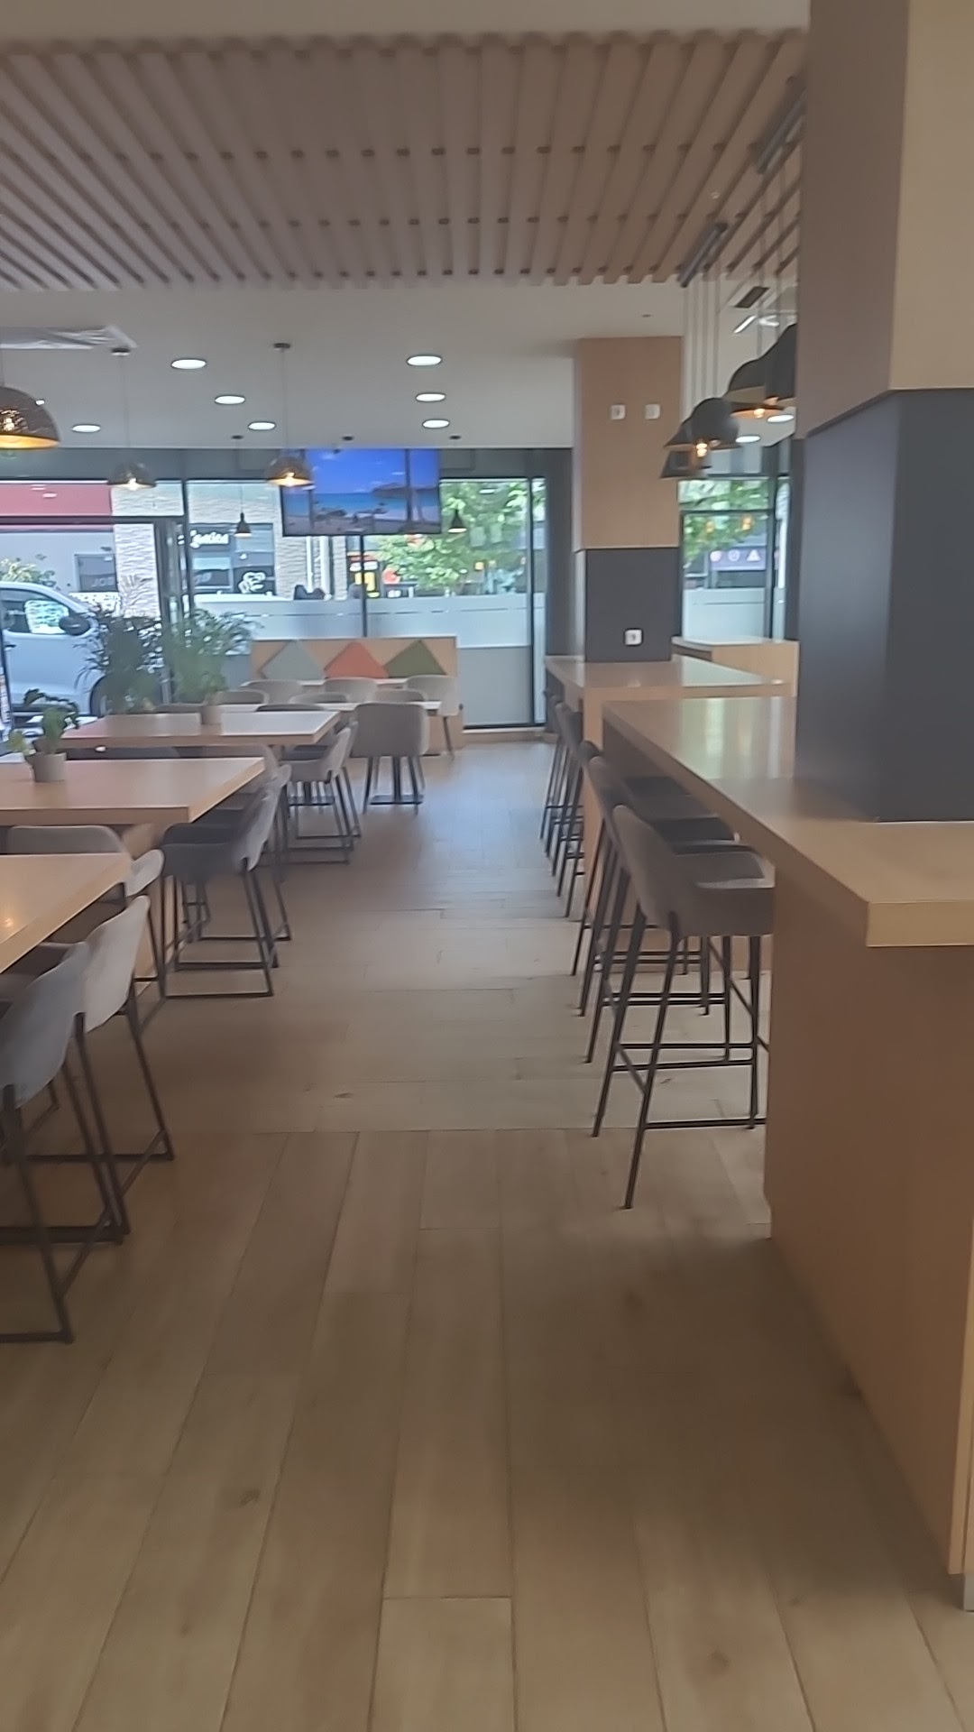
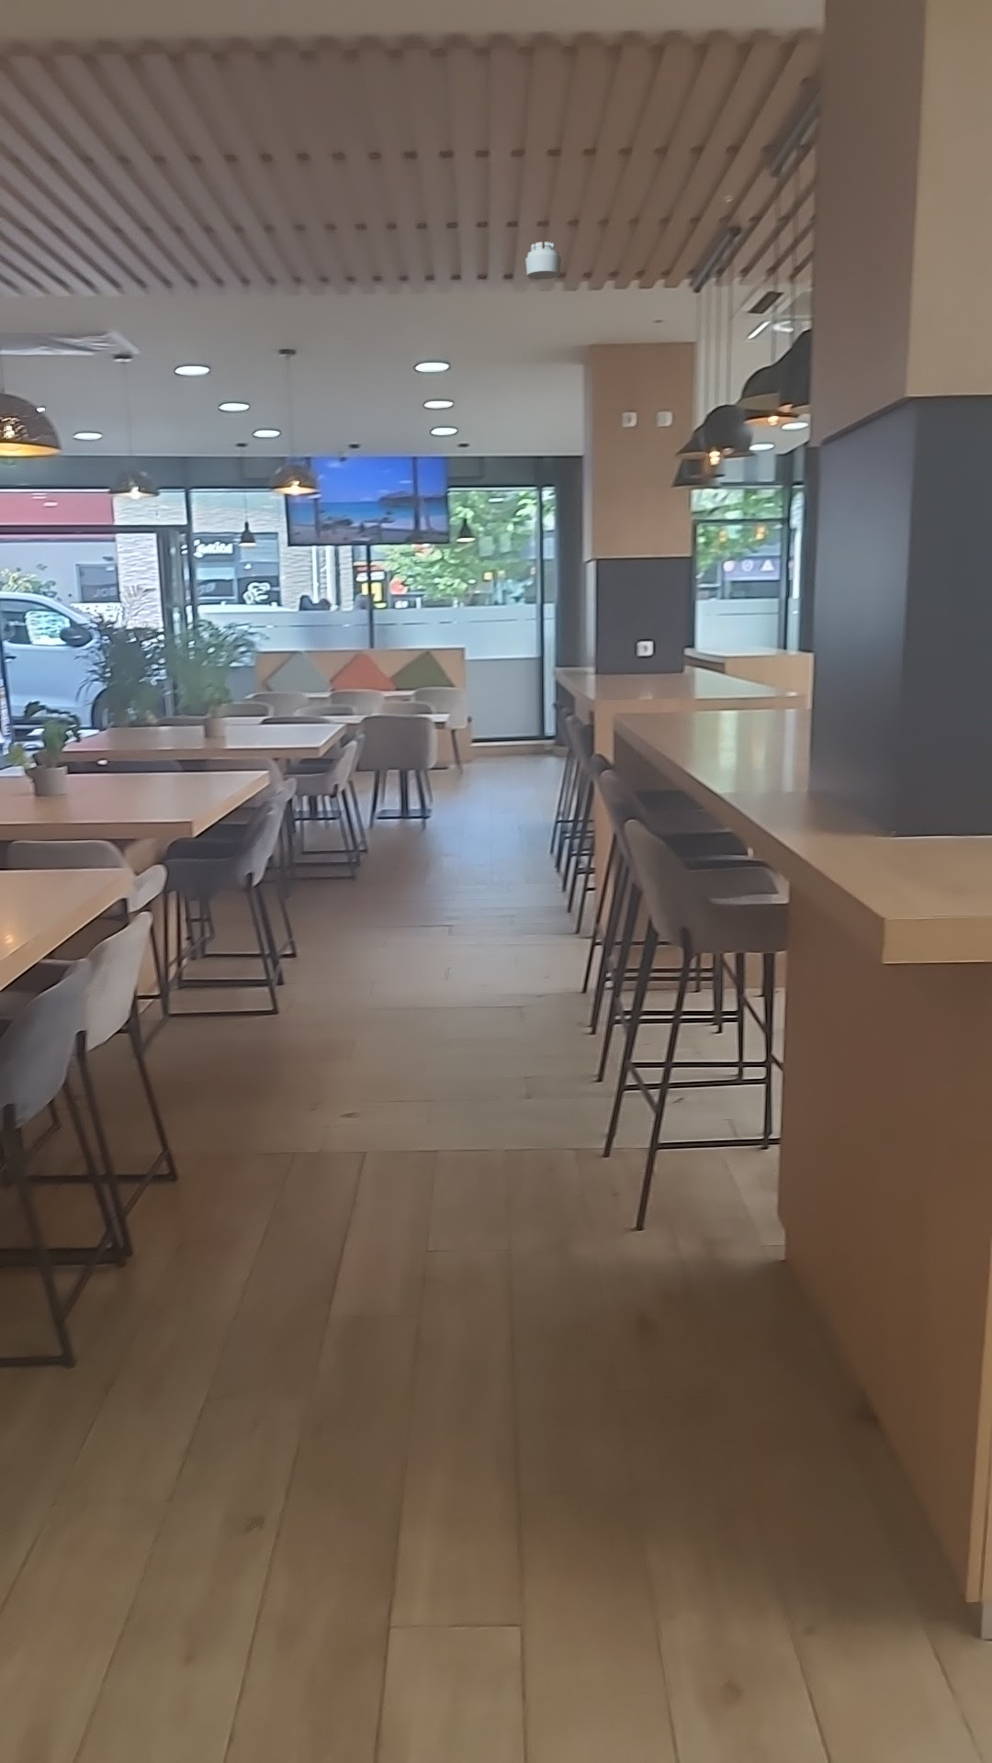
+ smoke detector (543, 260)
